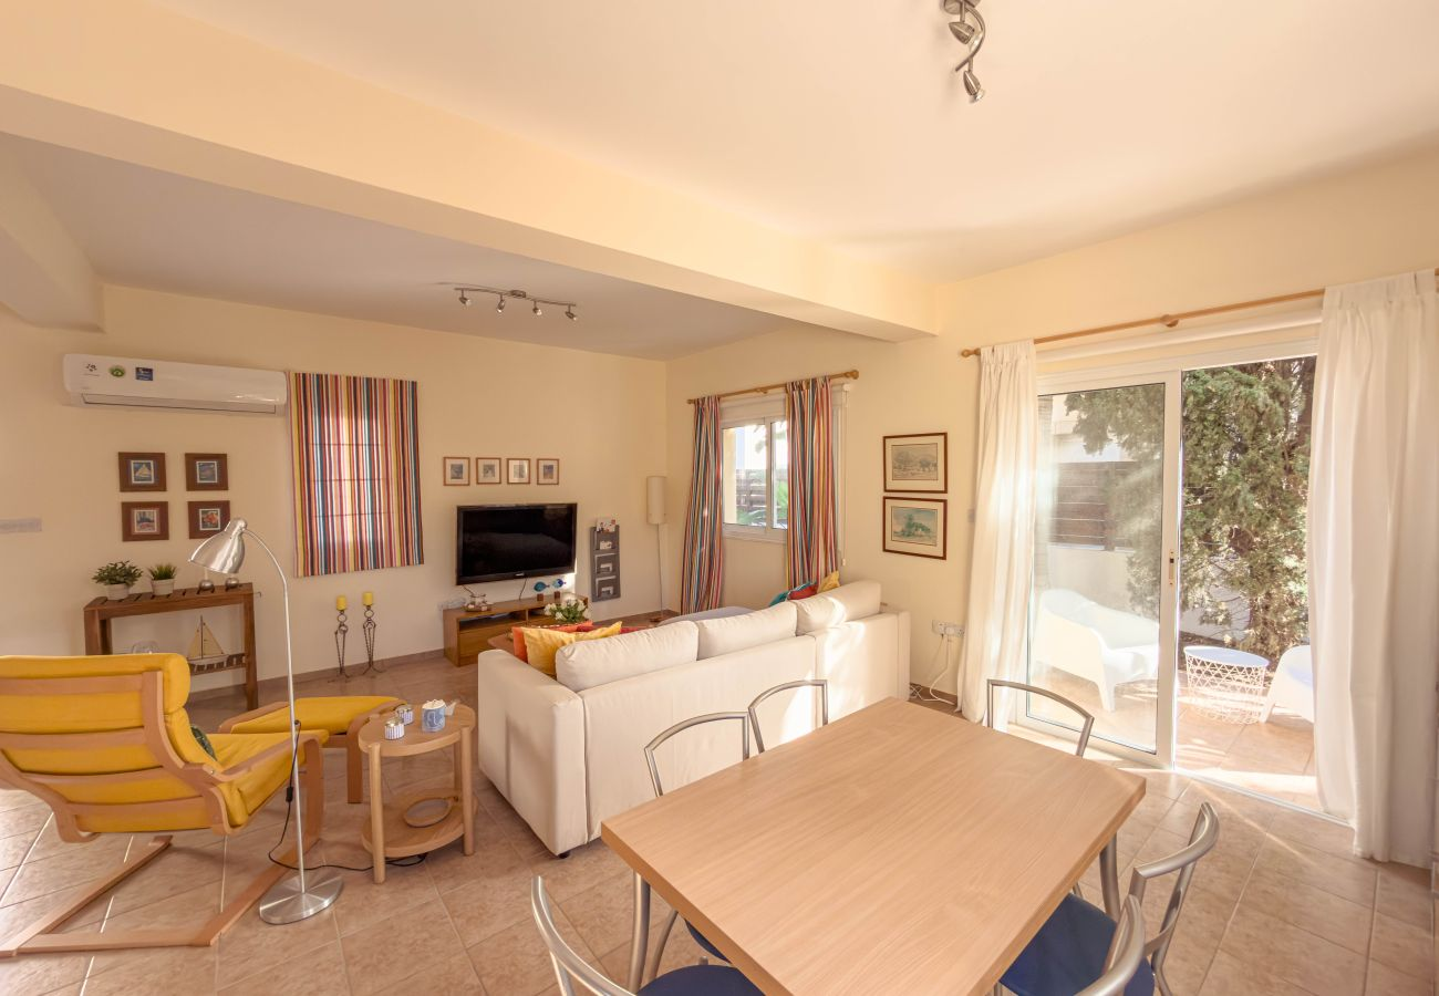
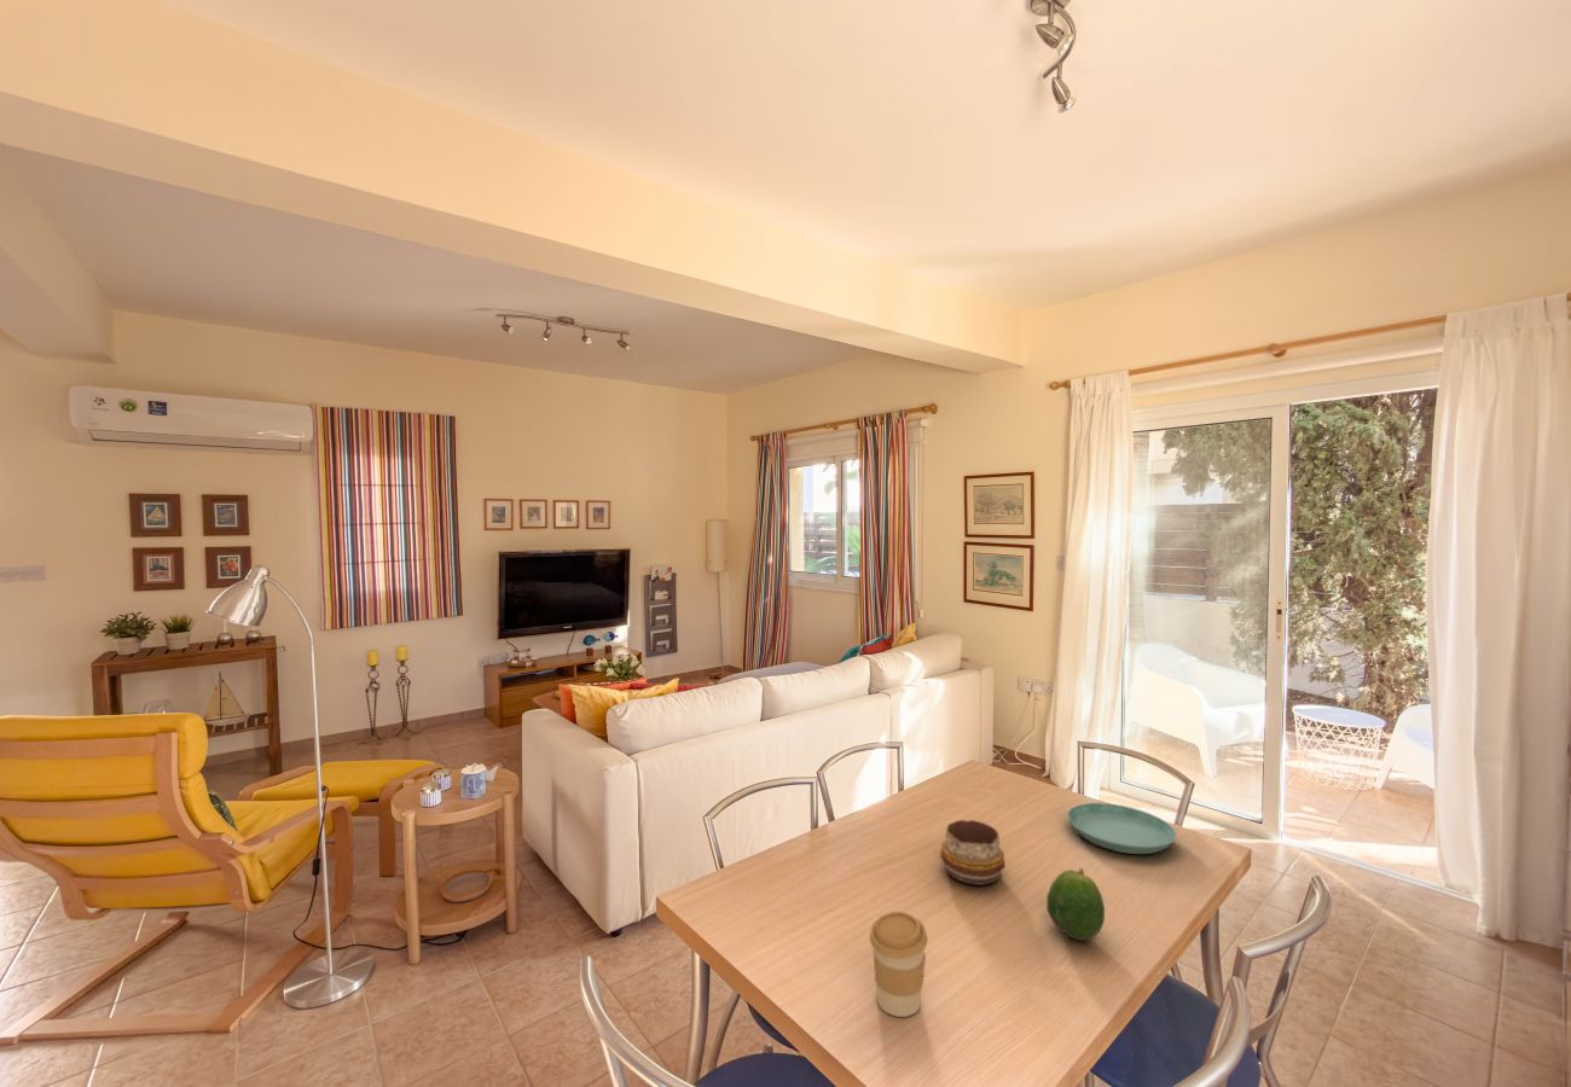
+ coffee cup (898, 961)
+ decorative bowl (972, 851)
+ fruit (1074, 903)
+ saucer (1119, 829)
